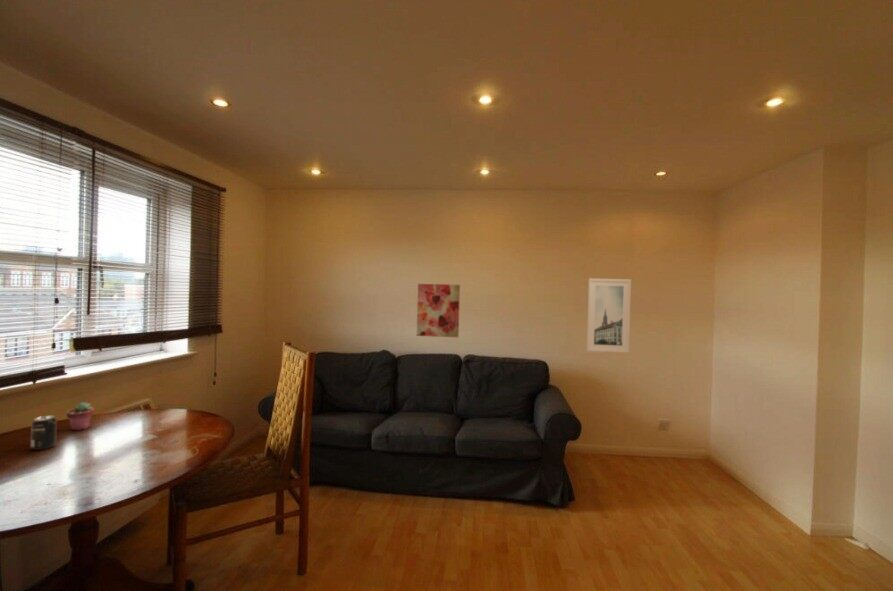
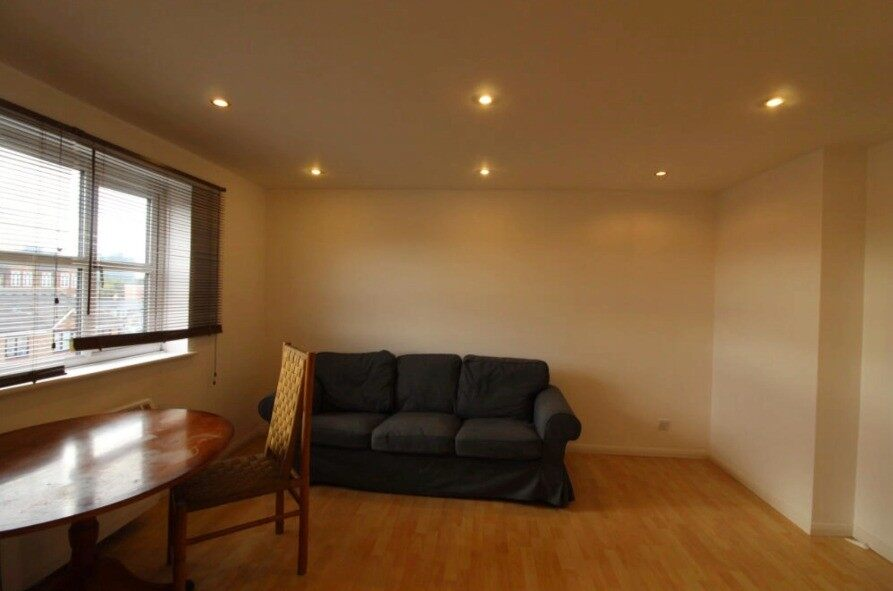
- wall art (438, 310)
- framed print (608, 315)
- beverage can (43, 432)
- potted succulent (80, 415)
